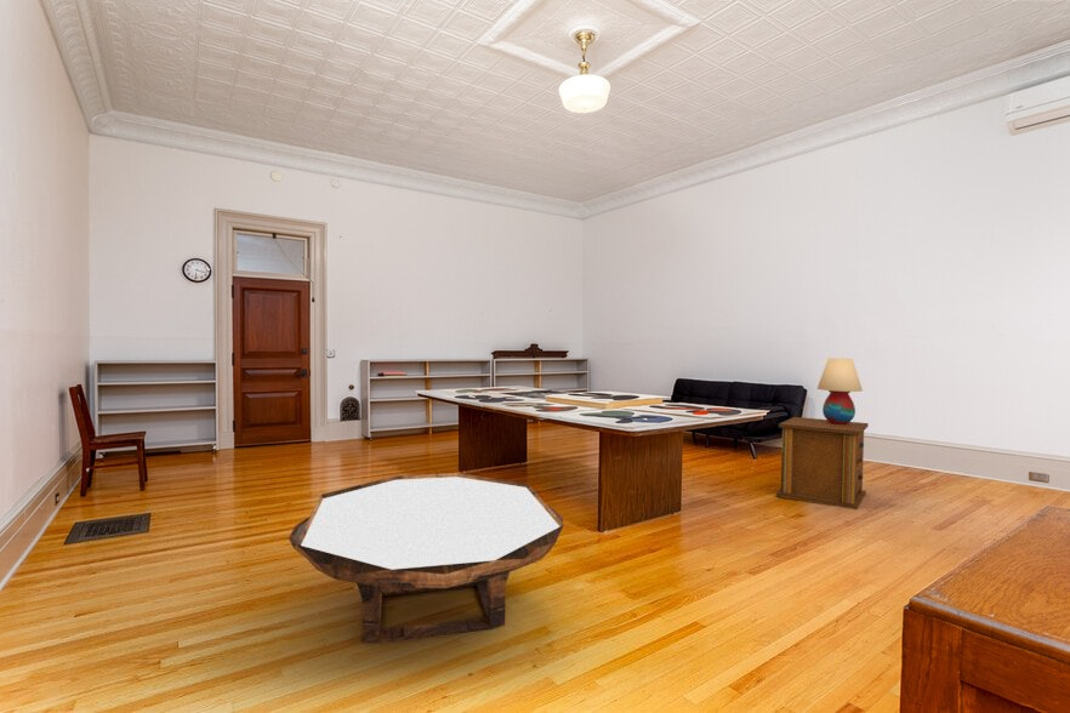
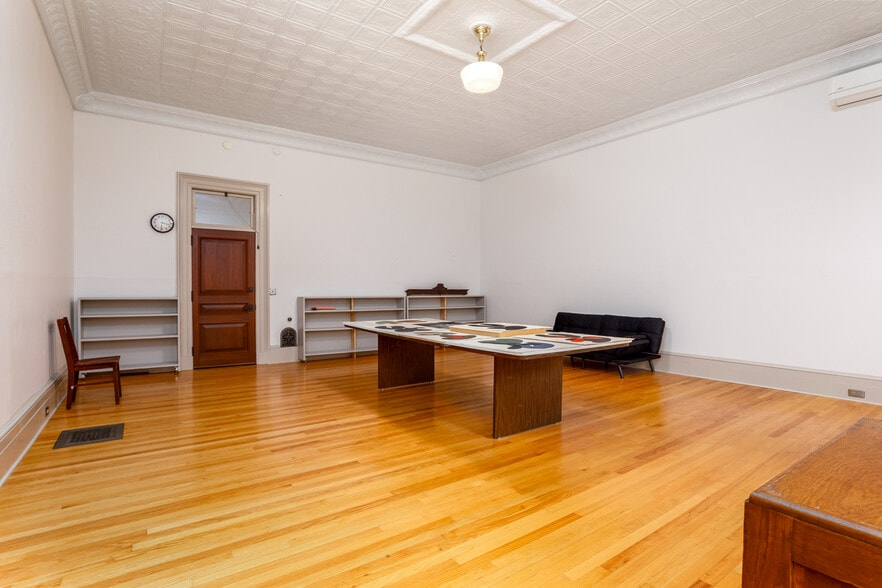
- coffee table (432, 558)
- side table (823, 458)
- table lamp (838, 390)
